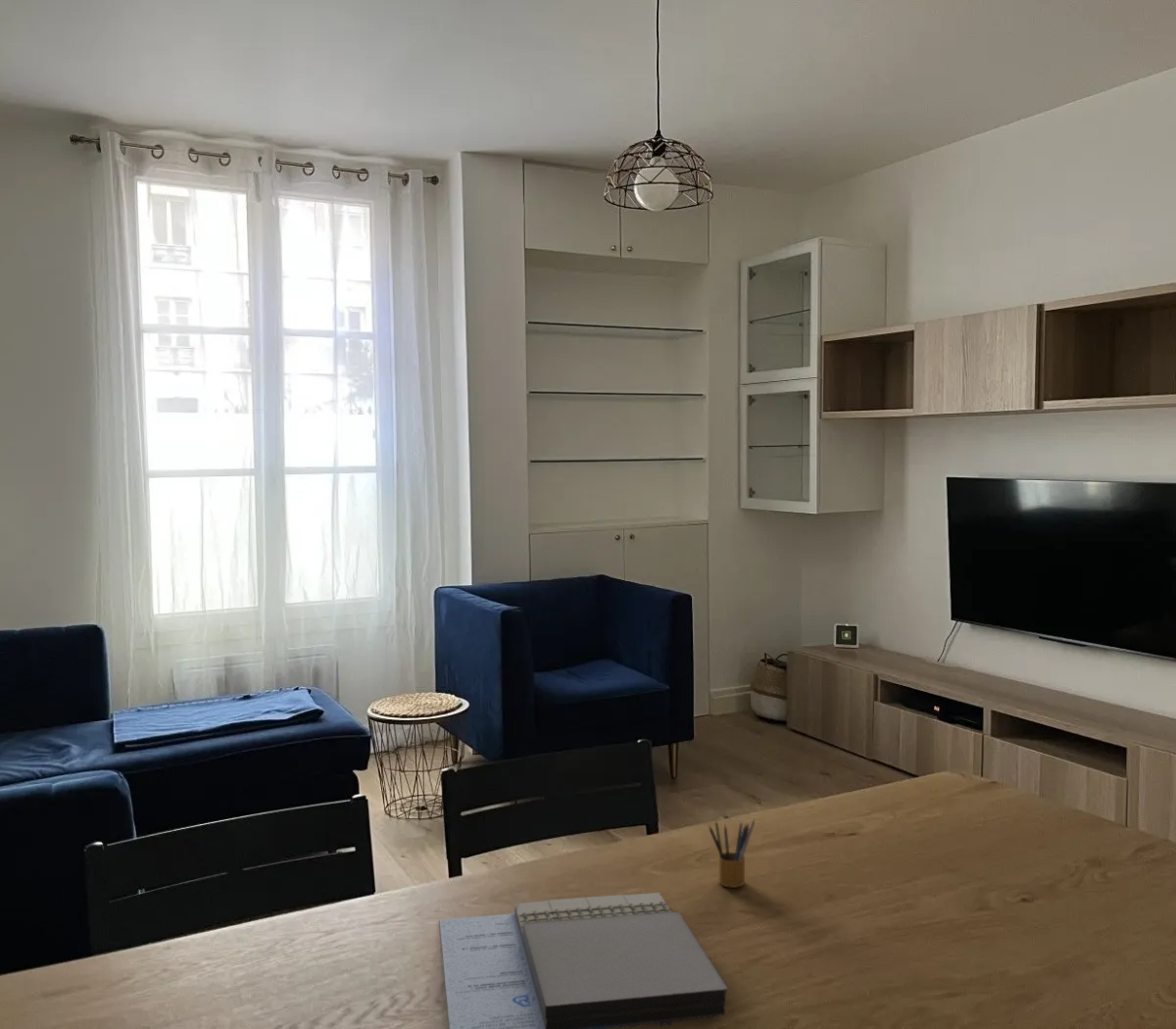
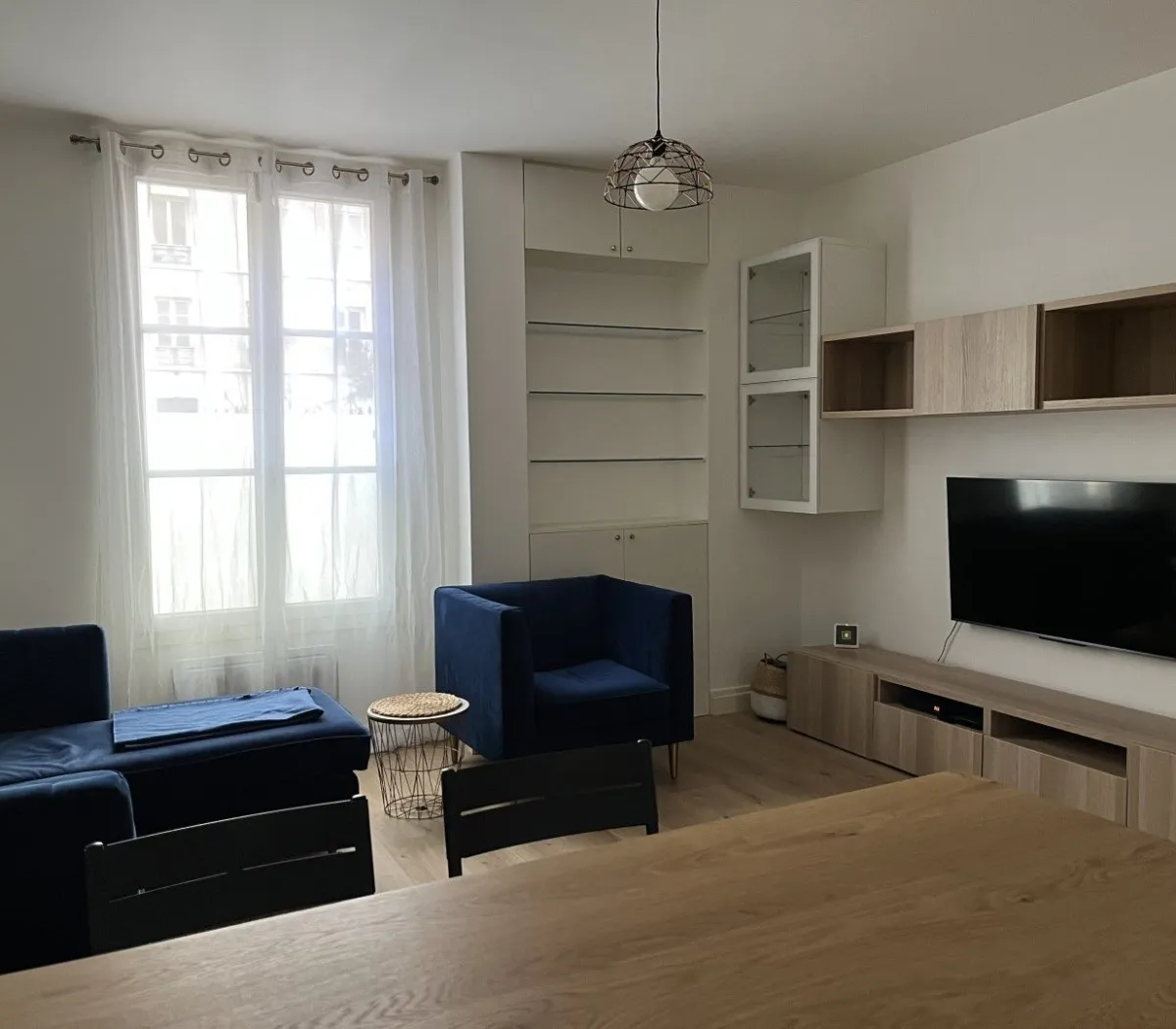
- notebook (569, 952)
- pencil box (728, 851)
